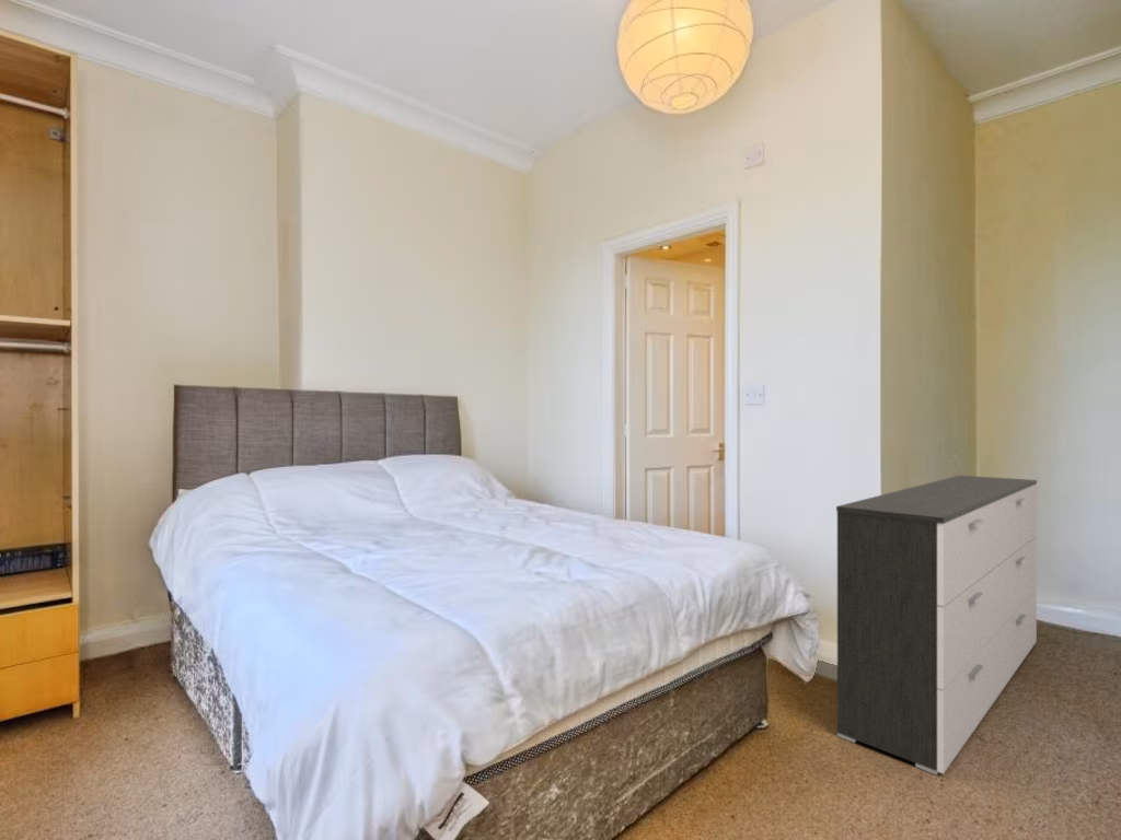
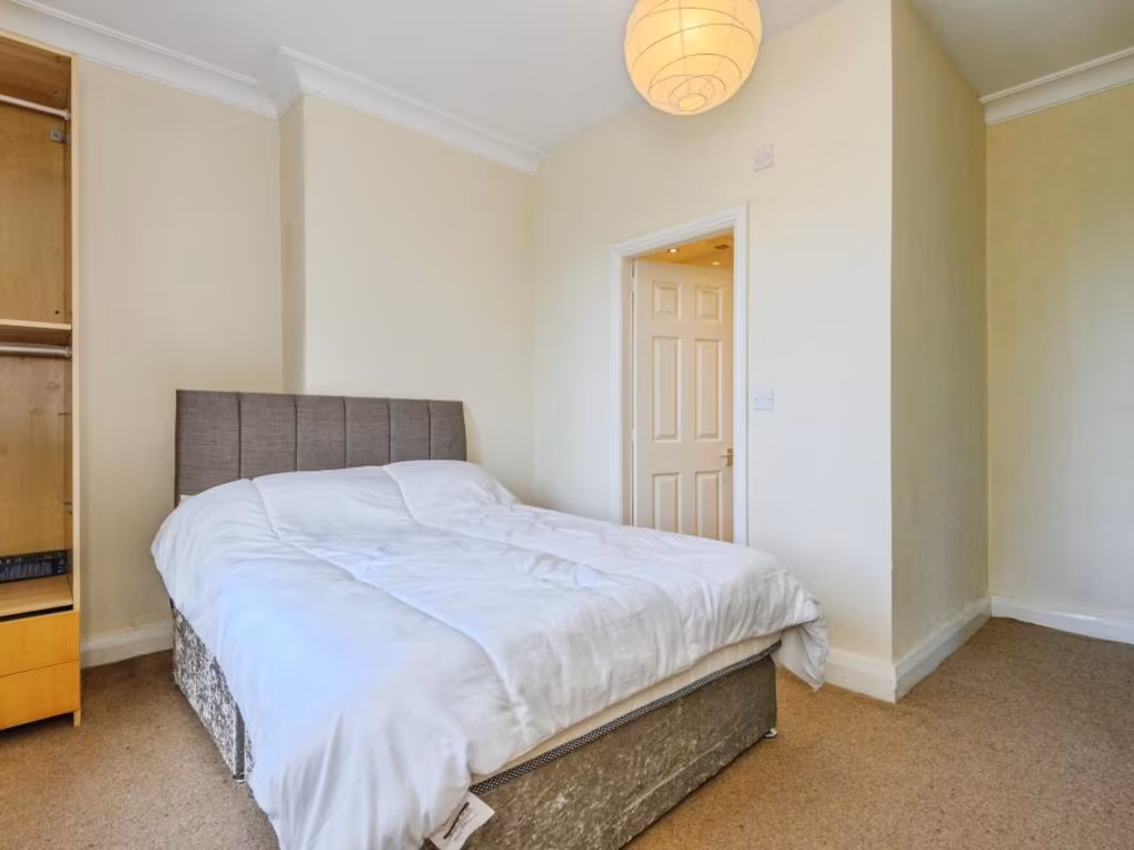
- dresser (956, 587)
